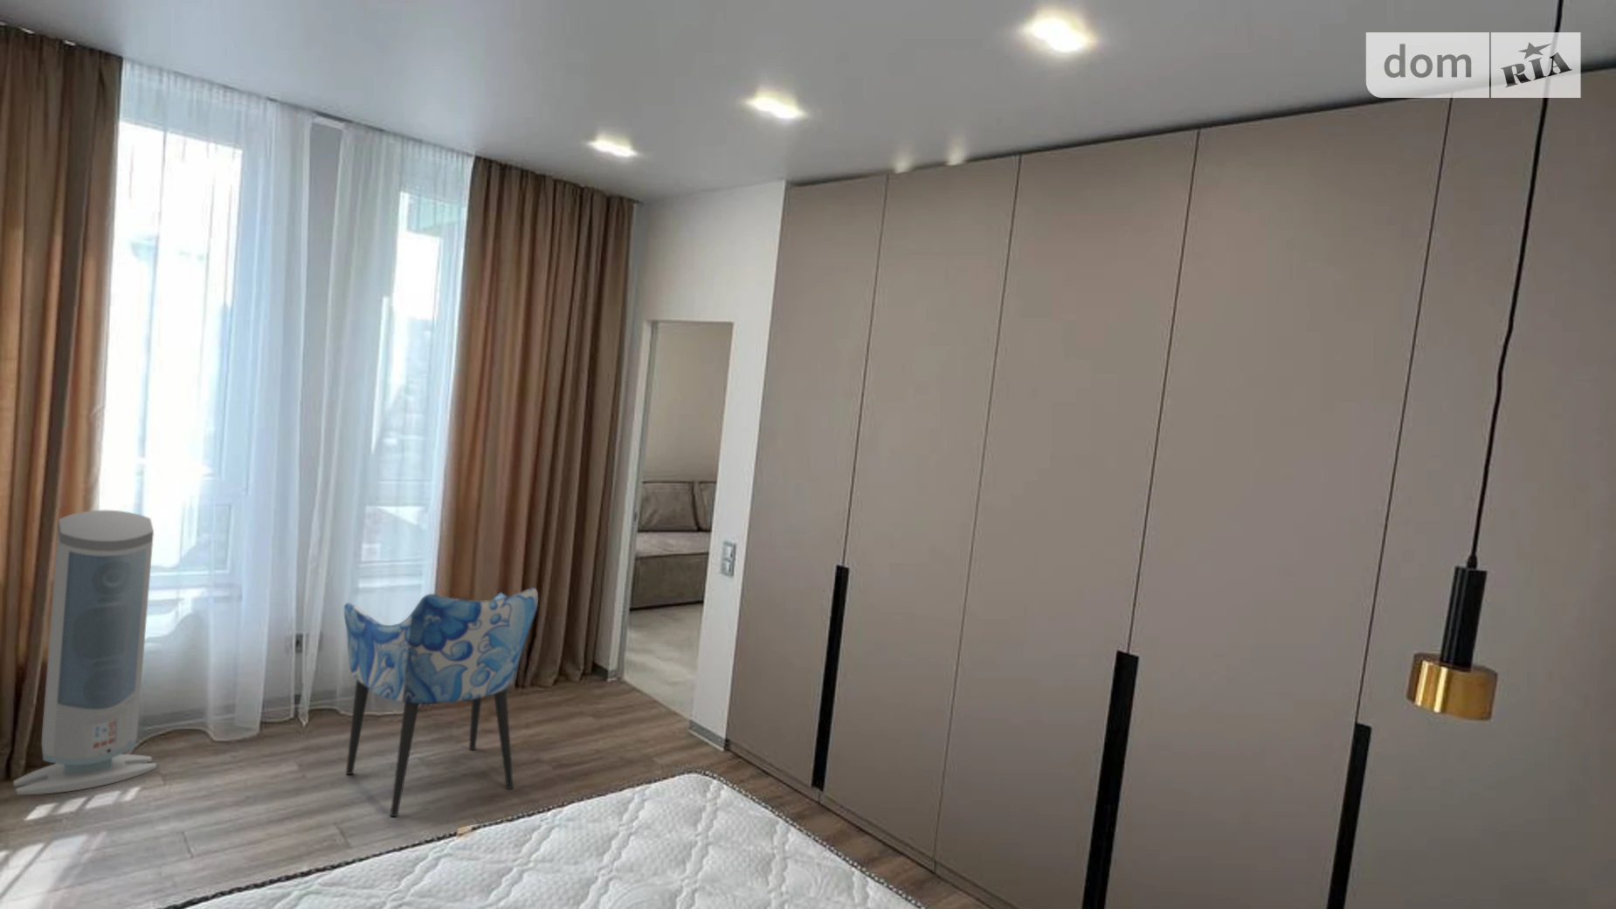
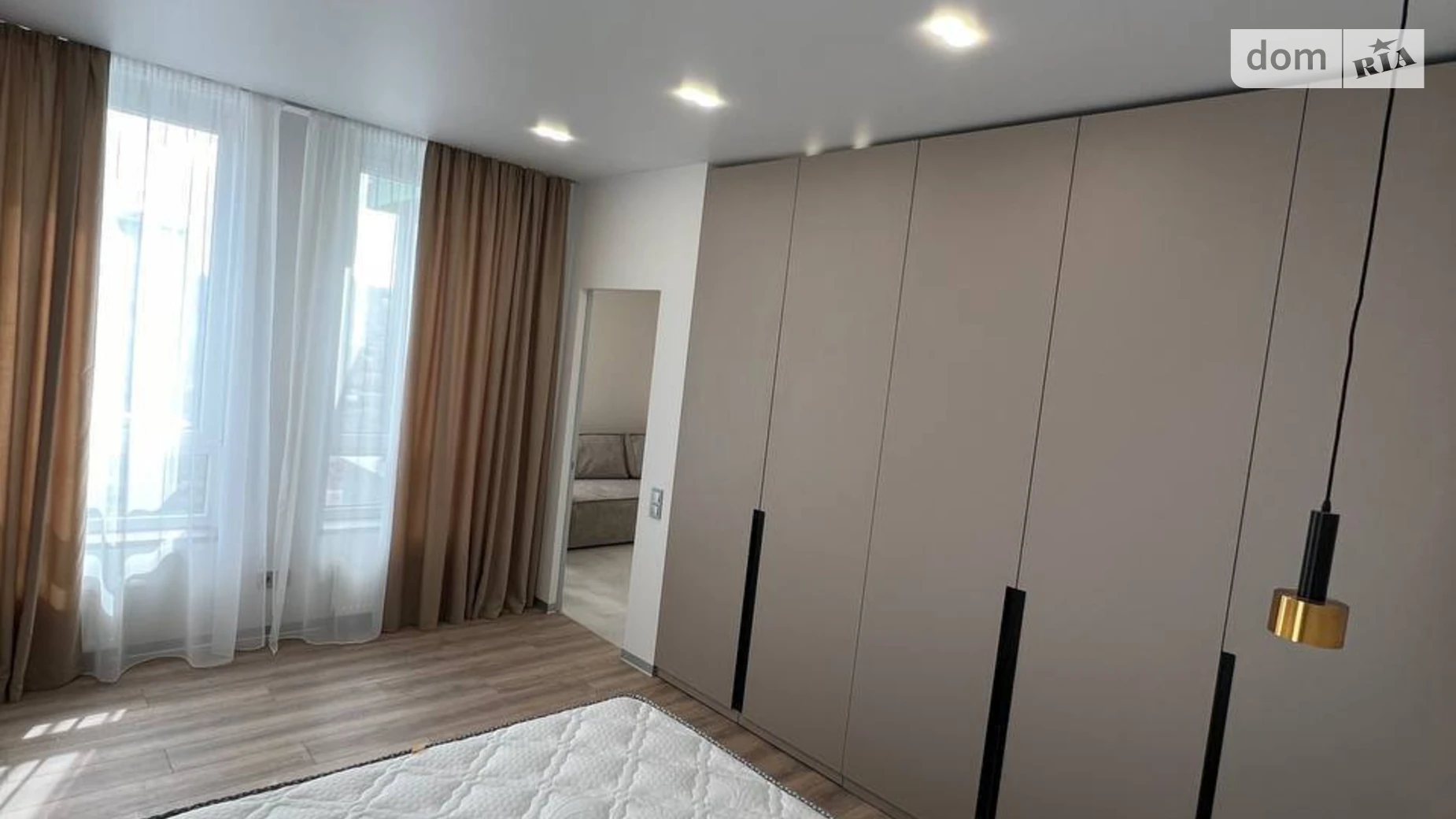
- armchair (448, 680)
- air purifier (97, 645)
